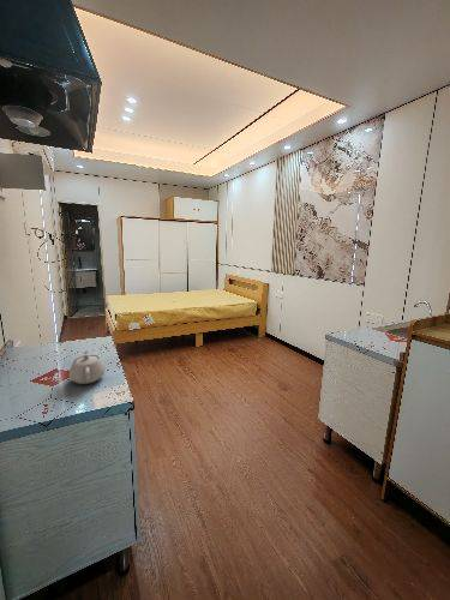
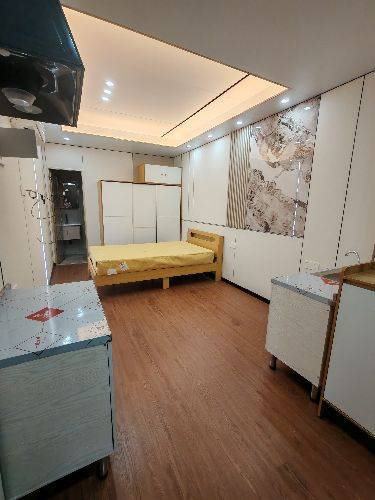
- teapot (86, 366)
